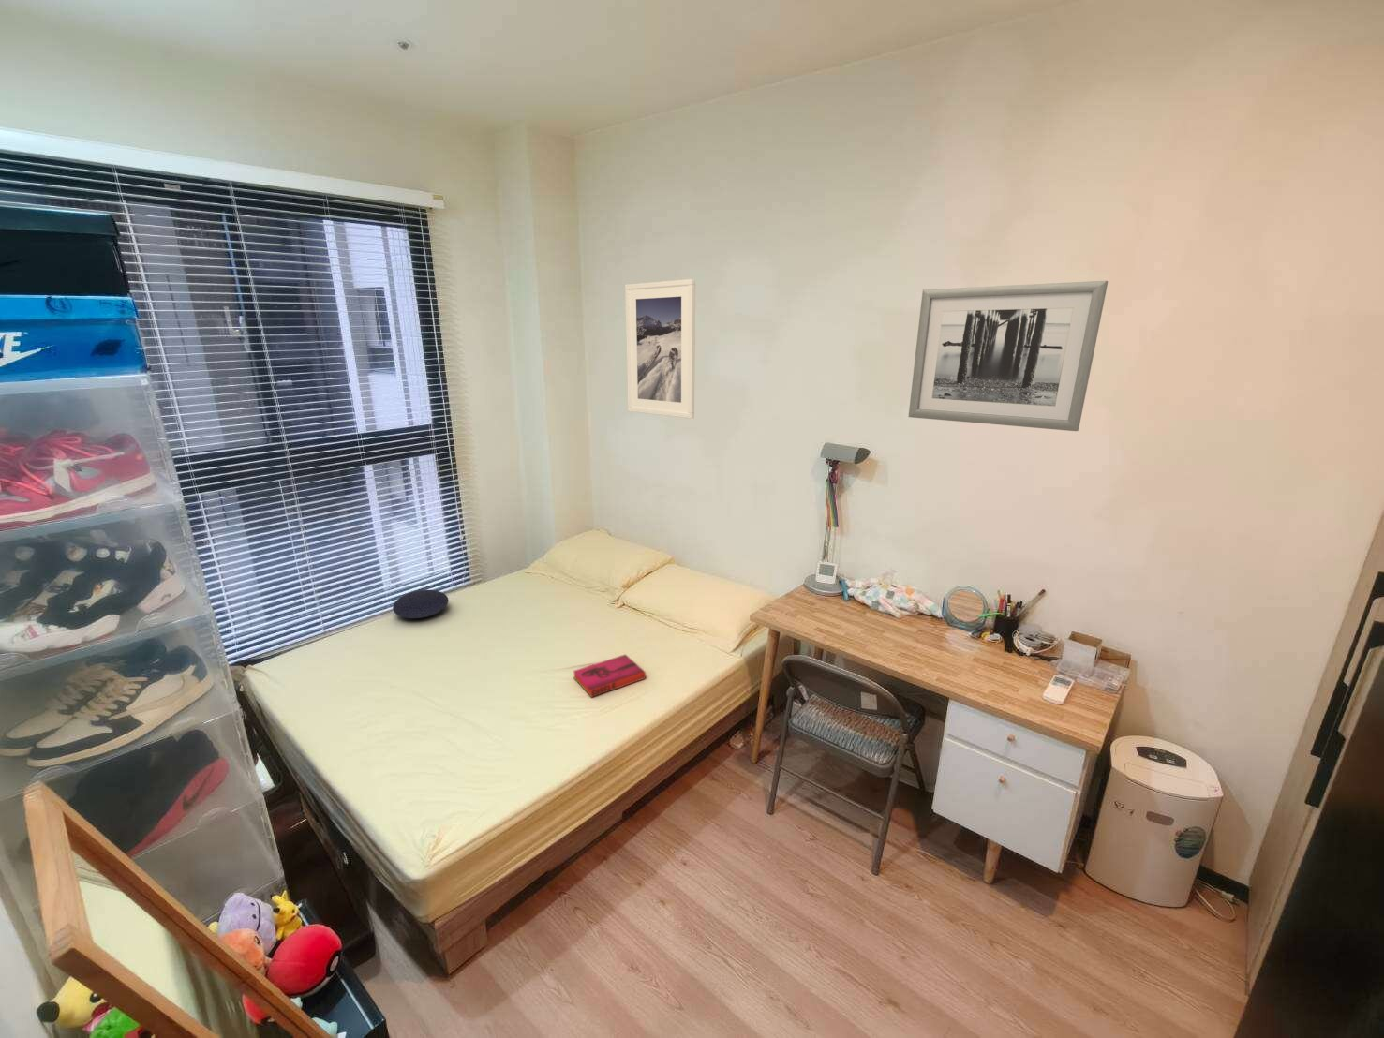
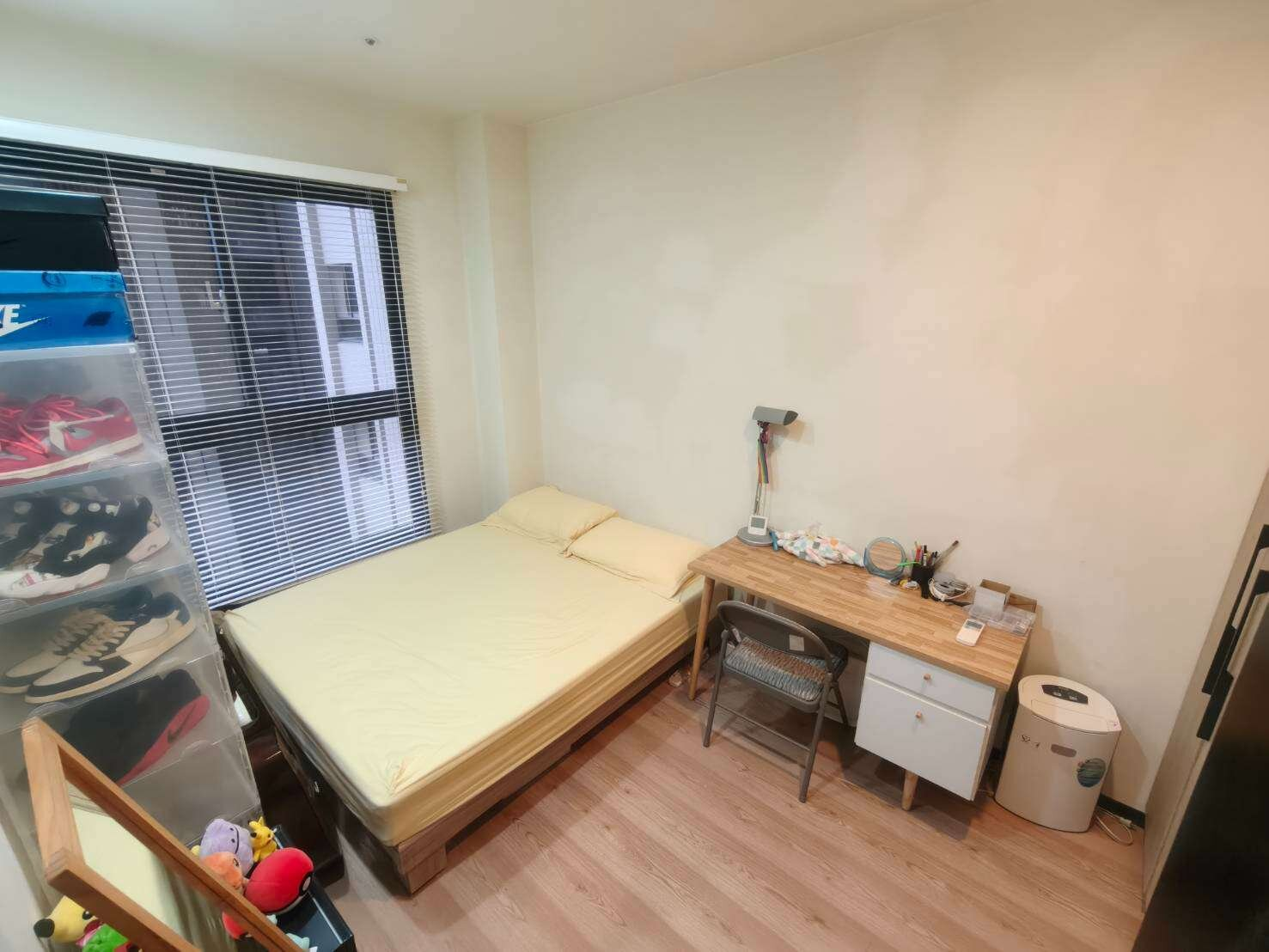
- cushion (421, 603)
- wall art (996, 355)
- hardback book (609, 675)
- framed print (659, 350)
